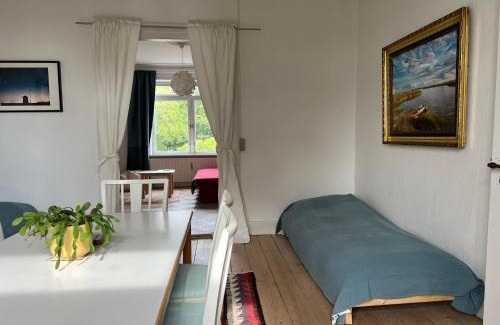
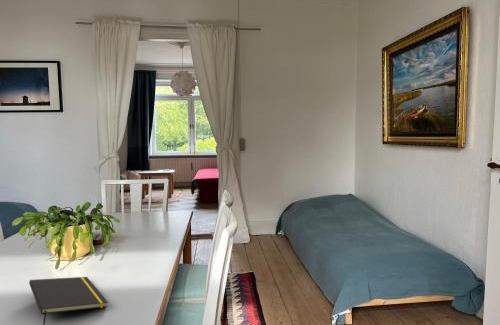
+ notepad (67, 292)
